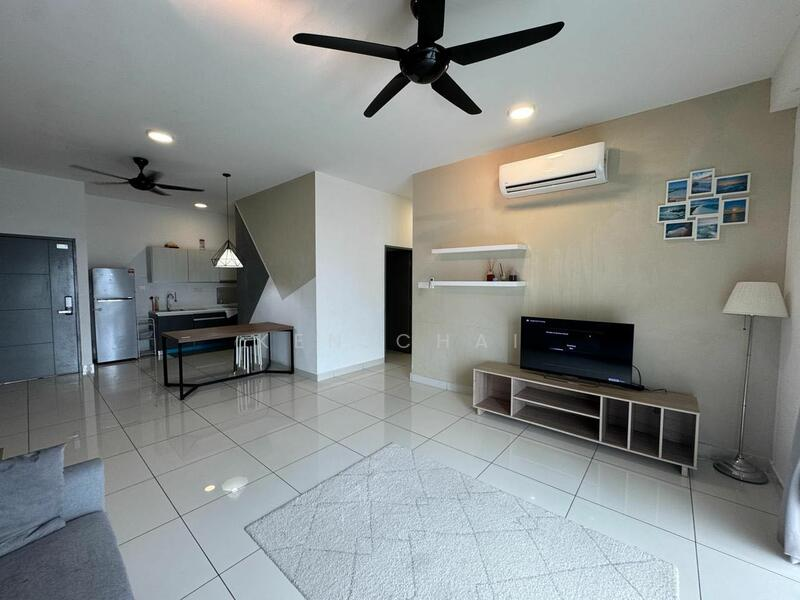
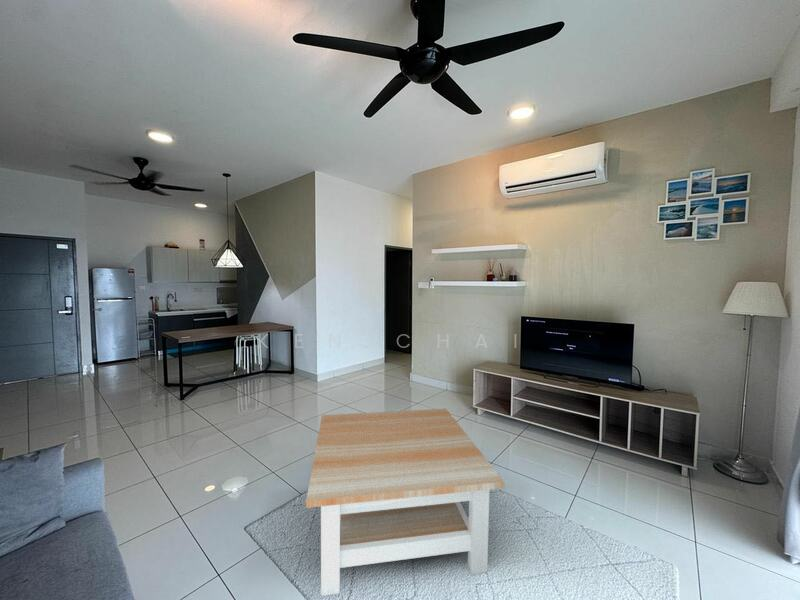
+ coffee table (394, 480)
